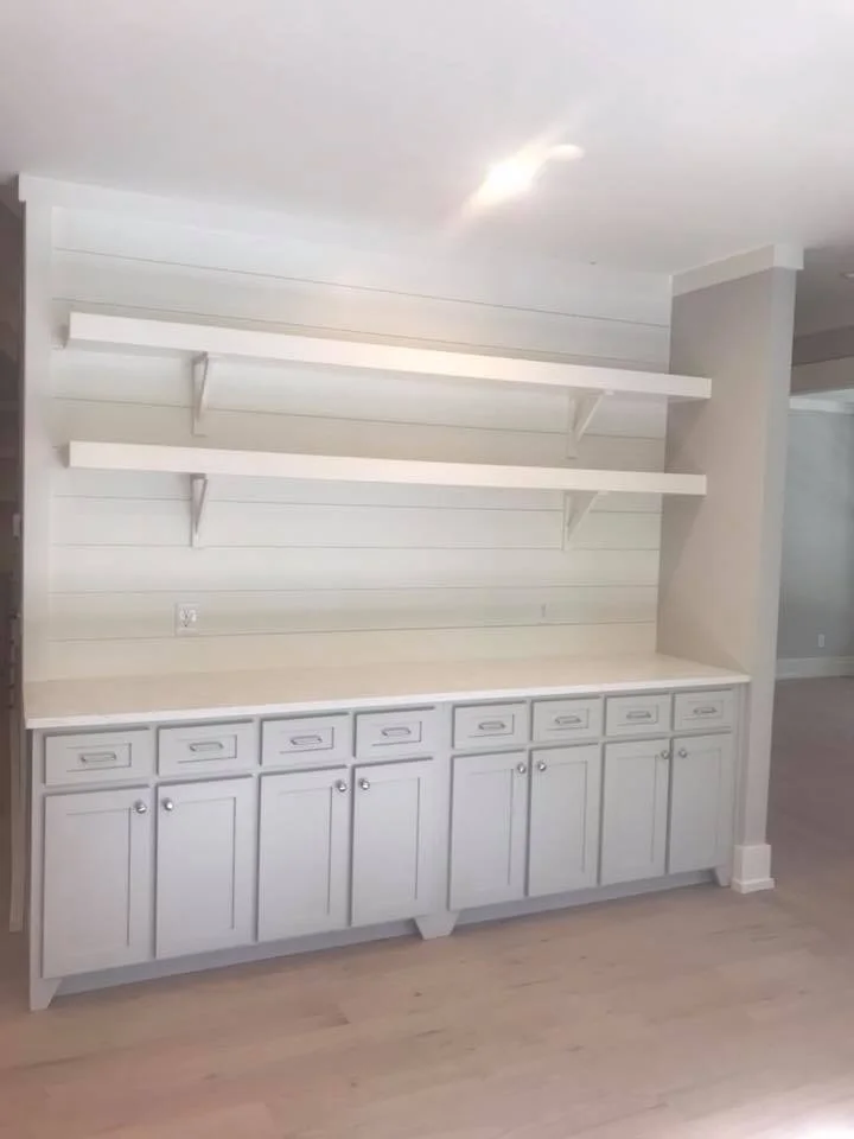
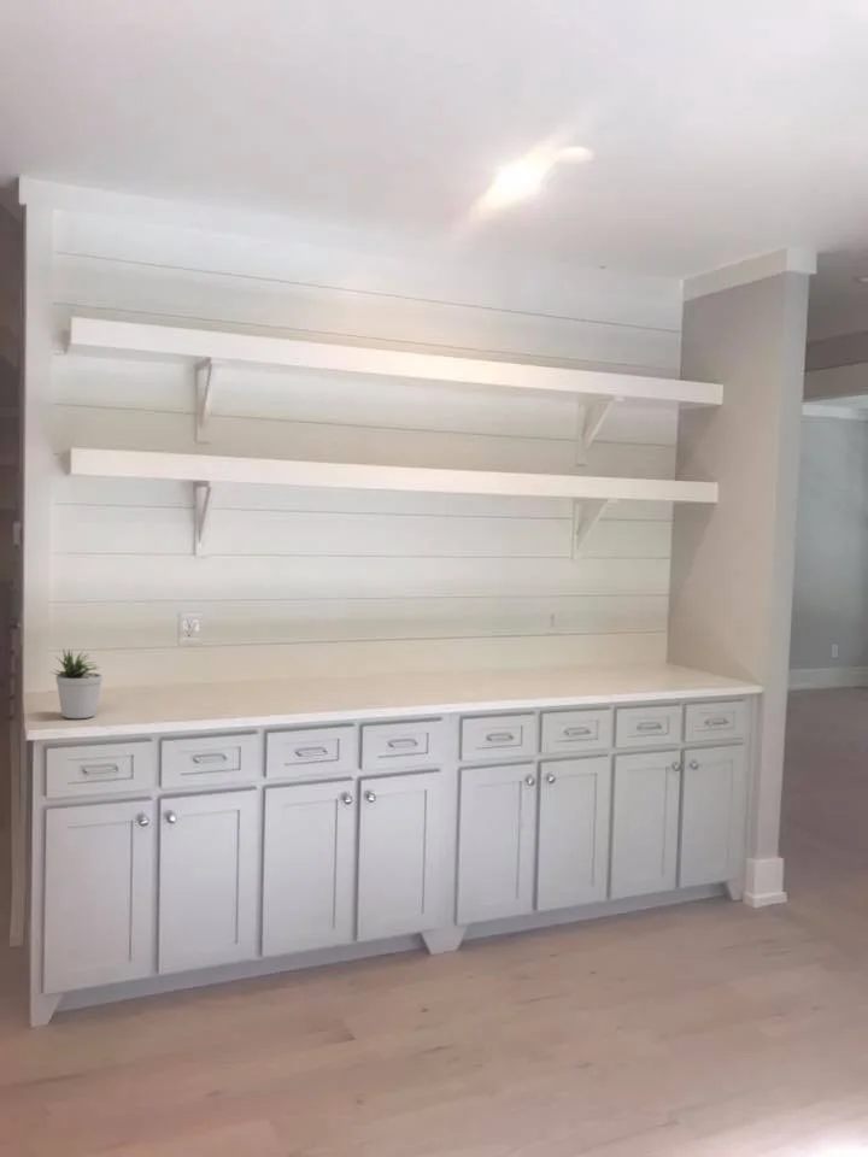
+ potted plant (76, 681)
